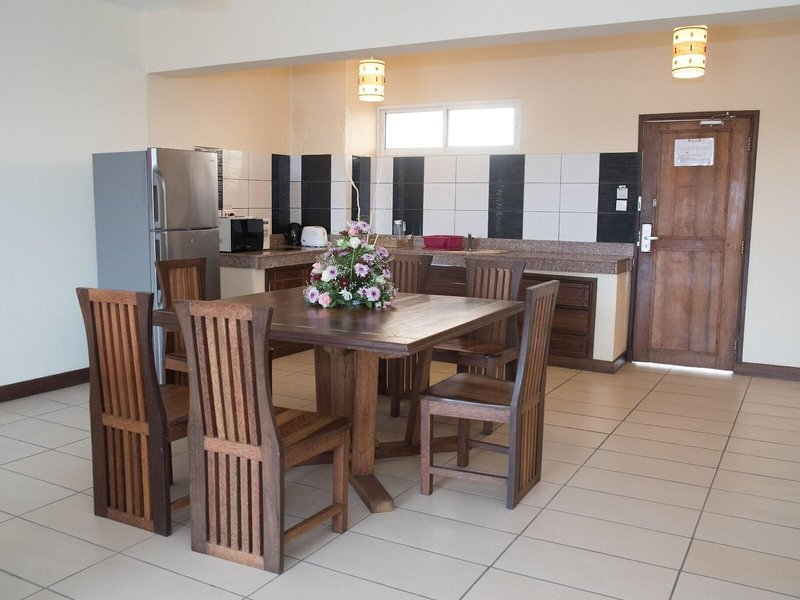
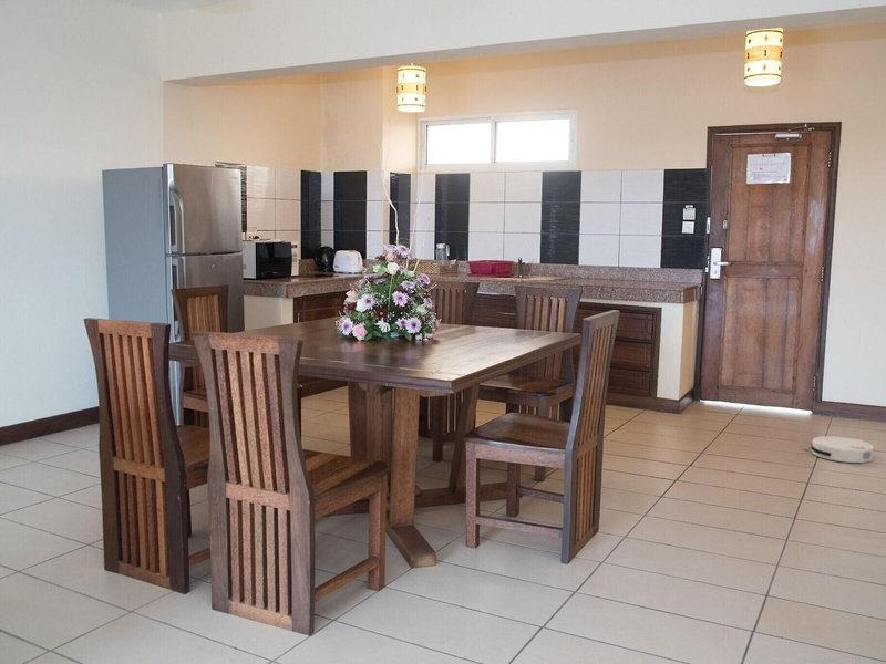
+ robot vacuum (839, 447)
